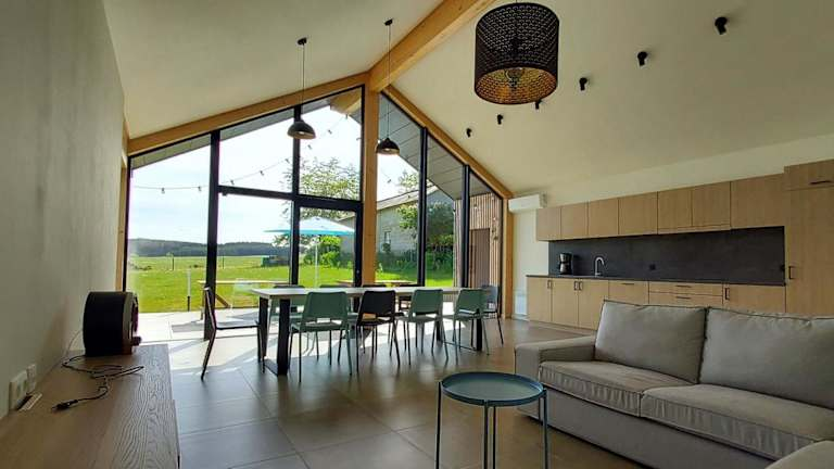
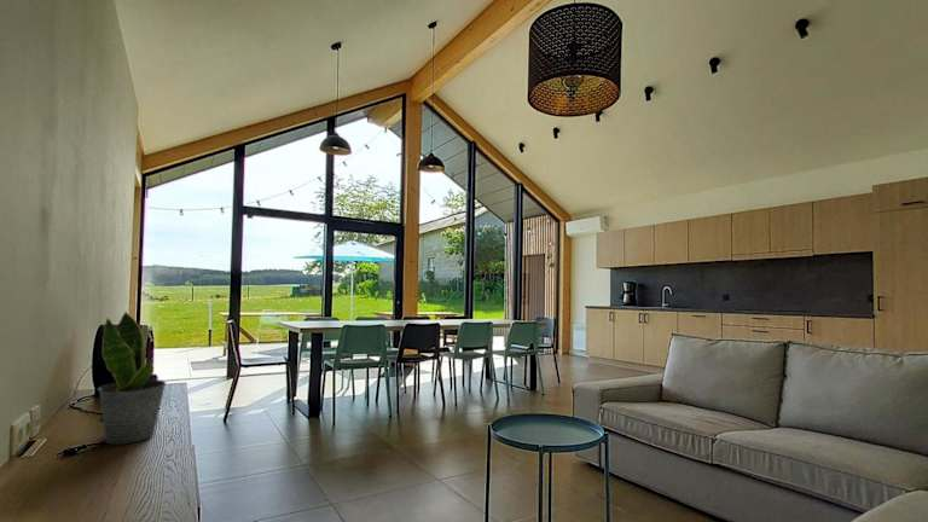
+ potted plant (133, 373)
